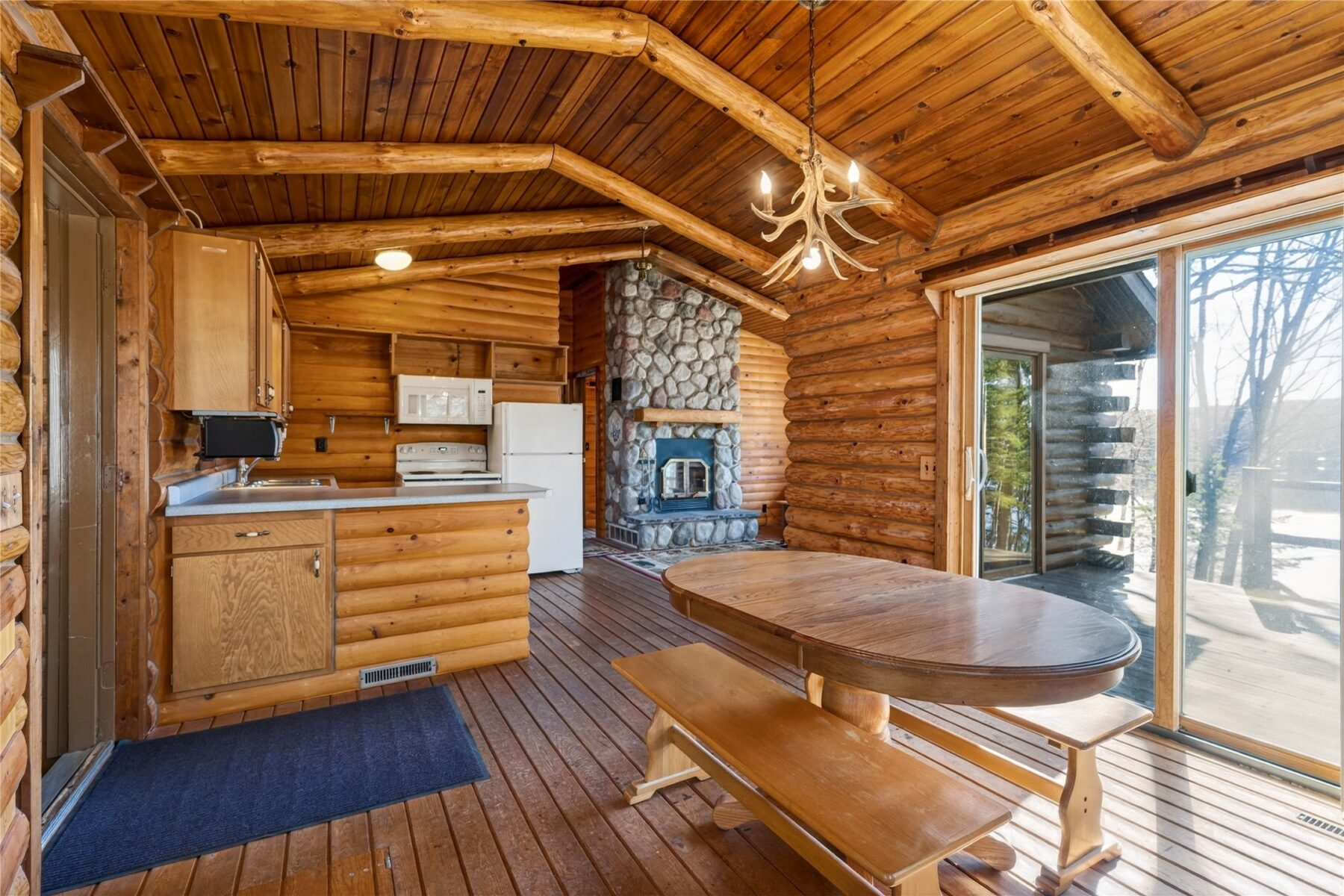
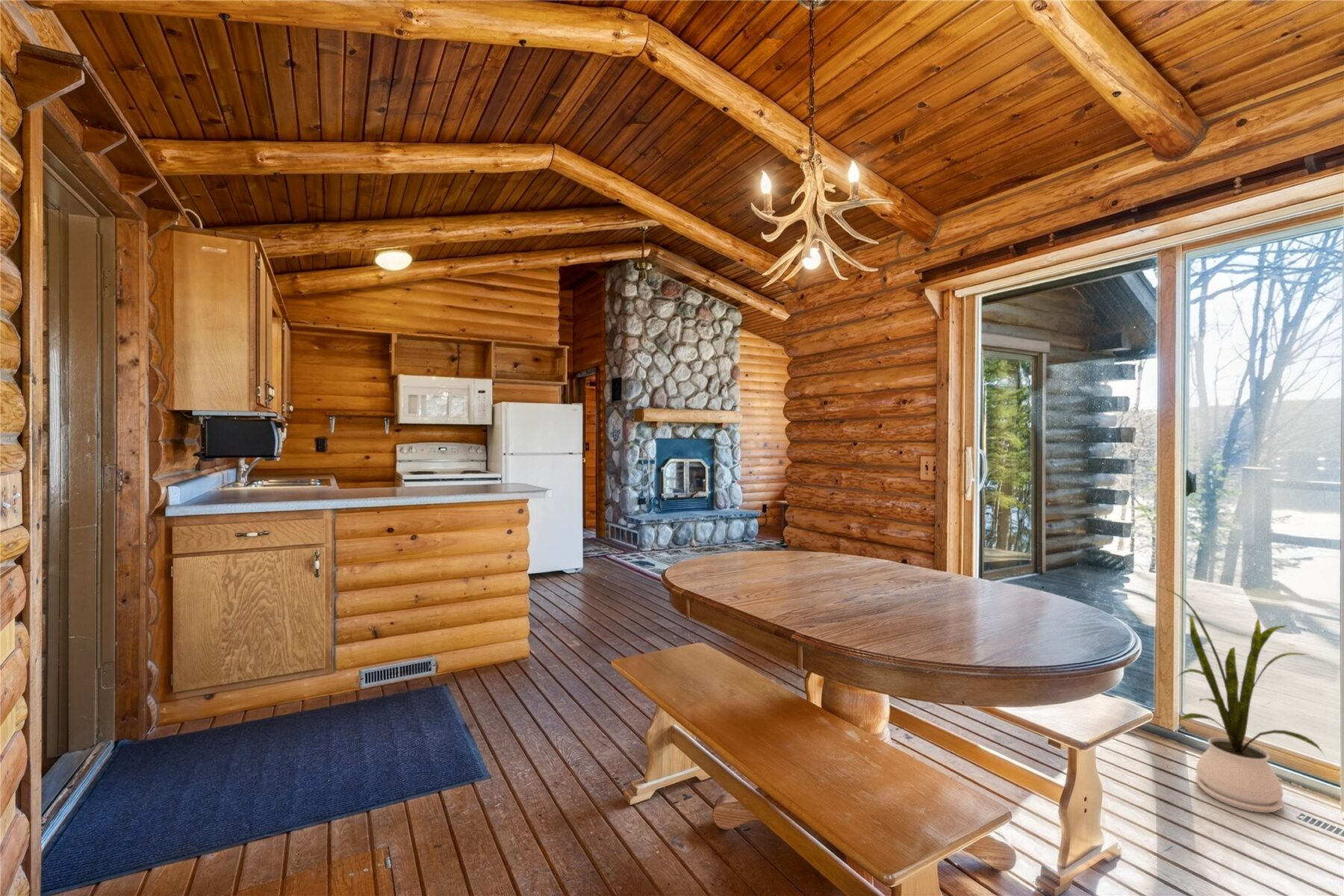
+ house plant (1228, 694)
